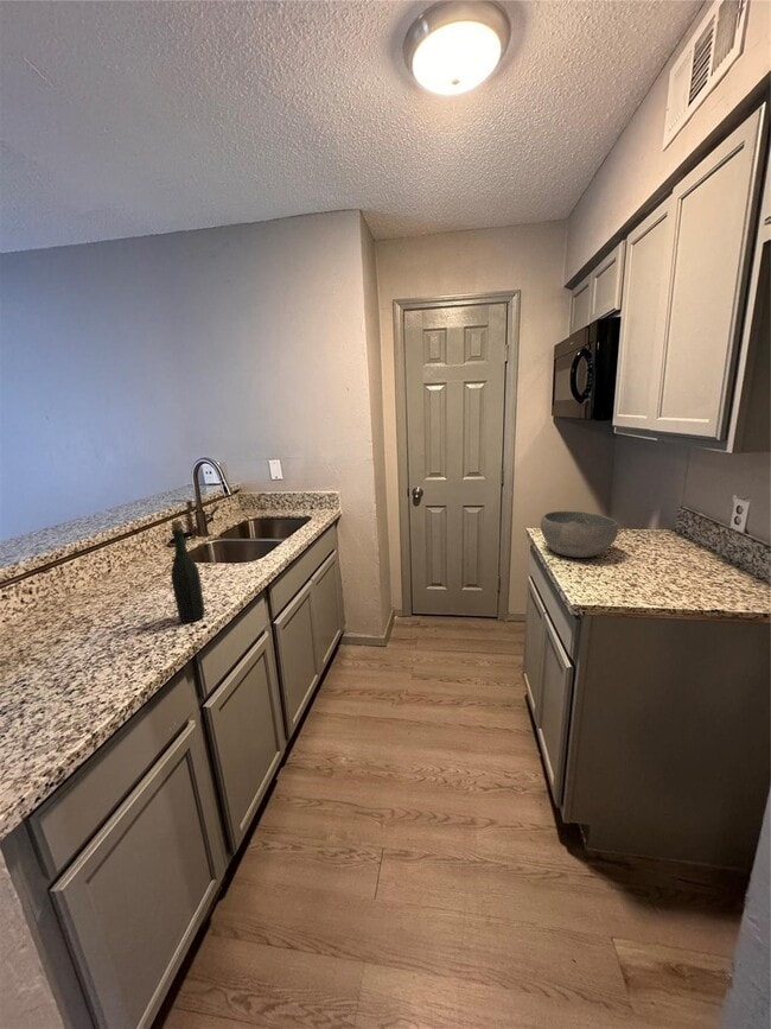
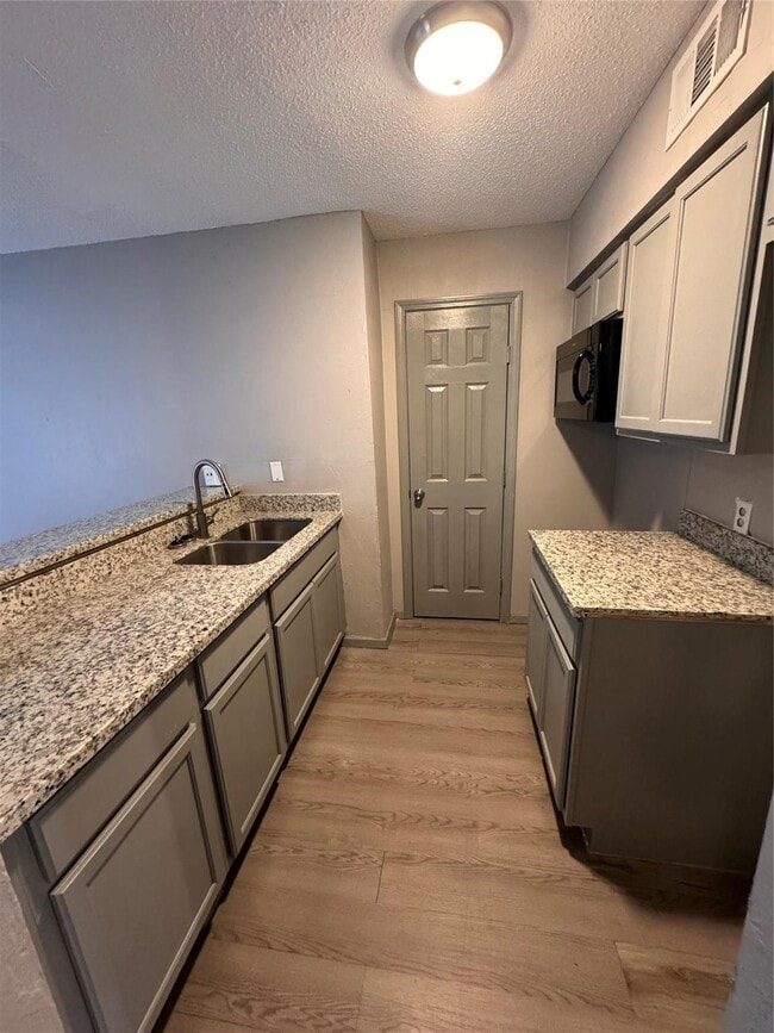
- bottle (184, 570)
- bowl (576, 533)
